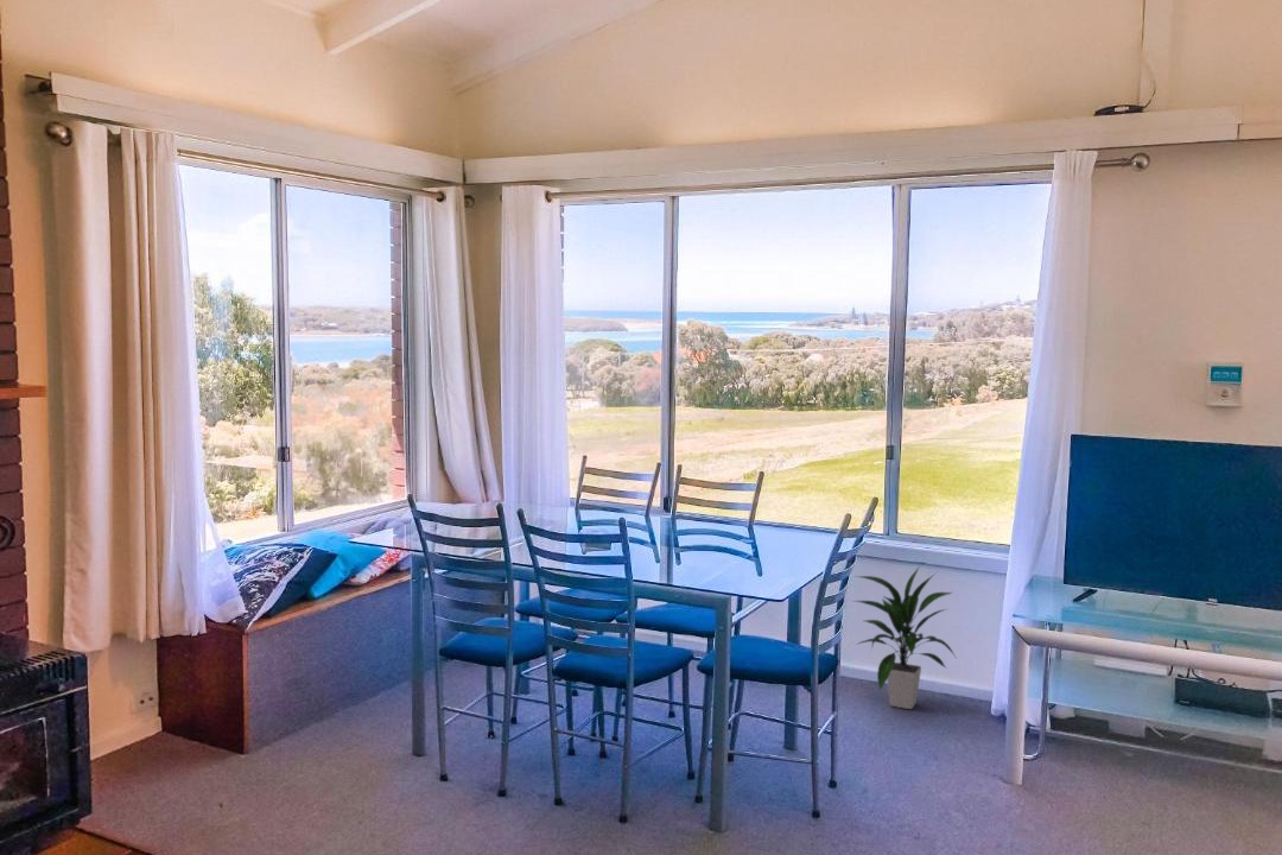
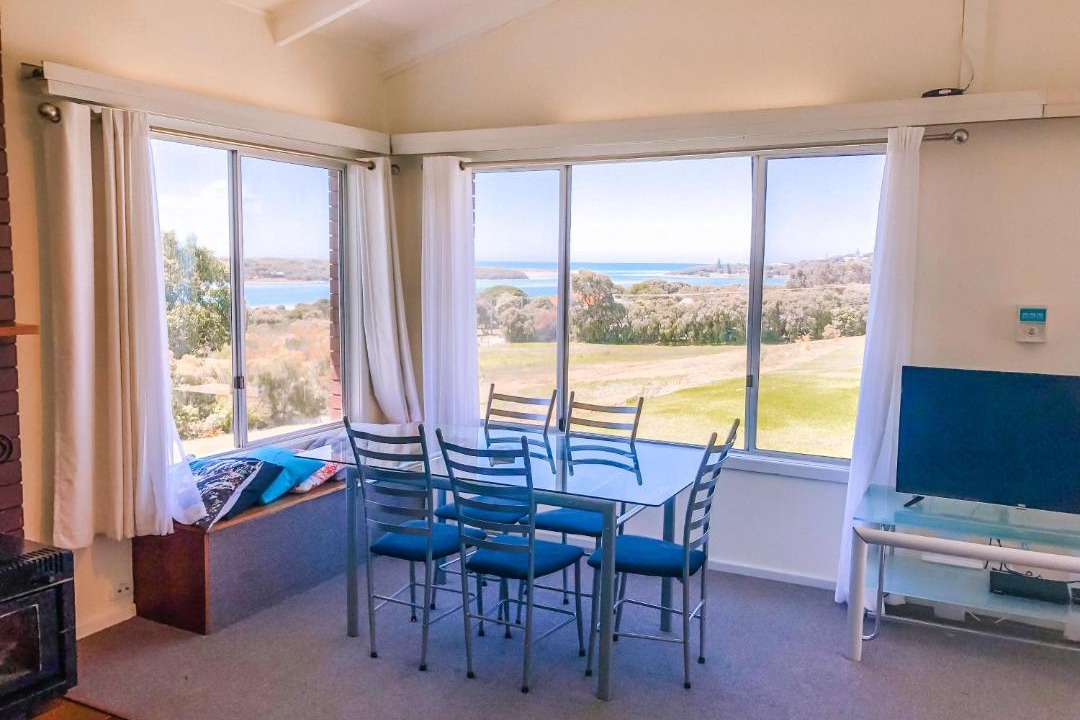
- indoor plant (900, 635)
